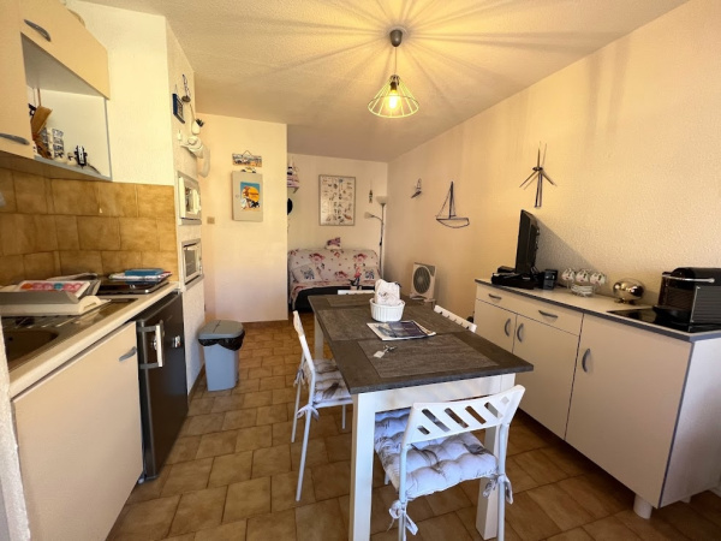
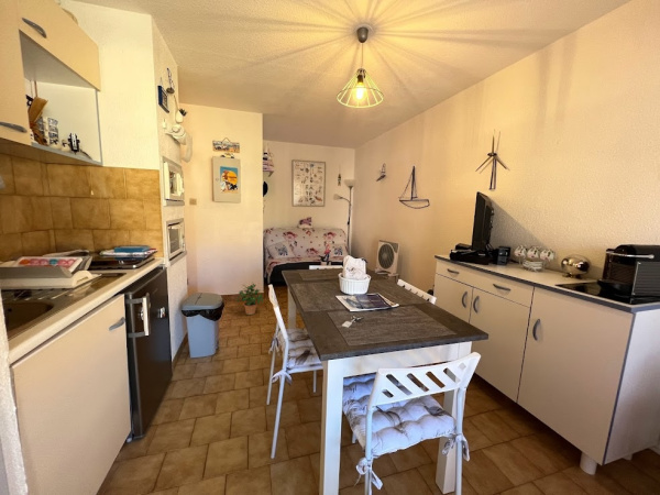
+ potted plant (249, 298)
